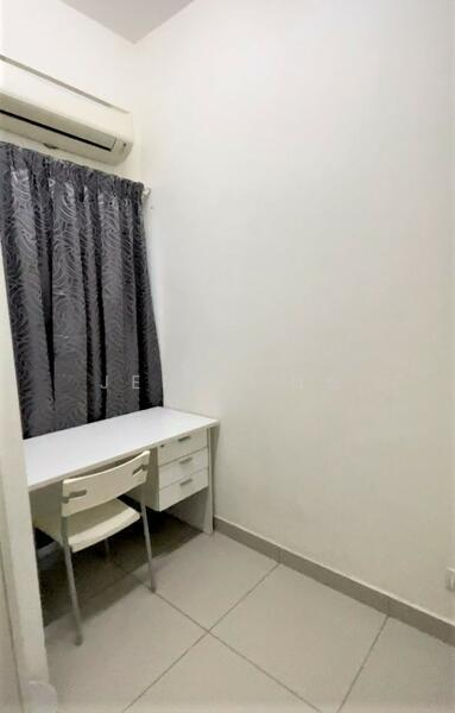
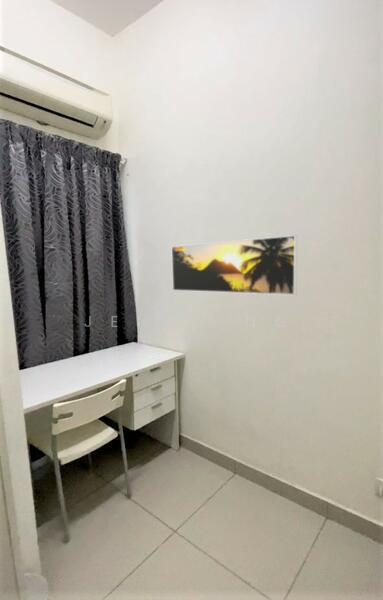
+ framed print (225, 267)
